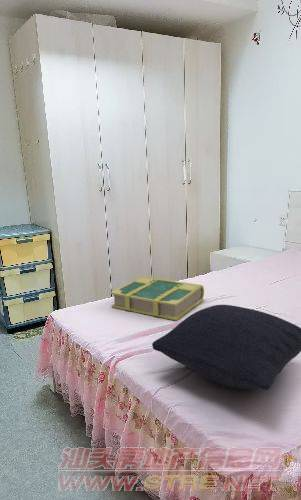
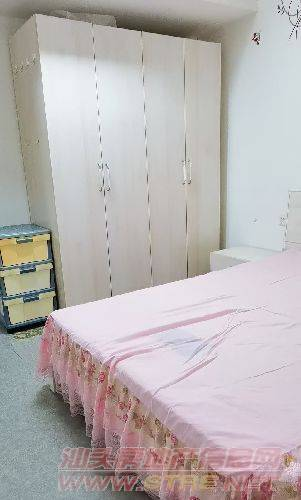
- pillow (233, 341)
- book (158, 295)
